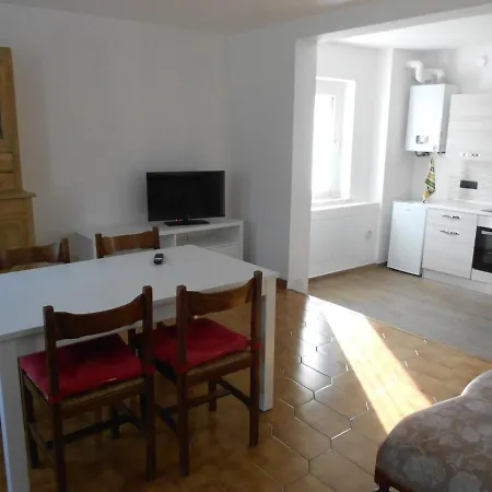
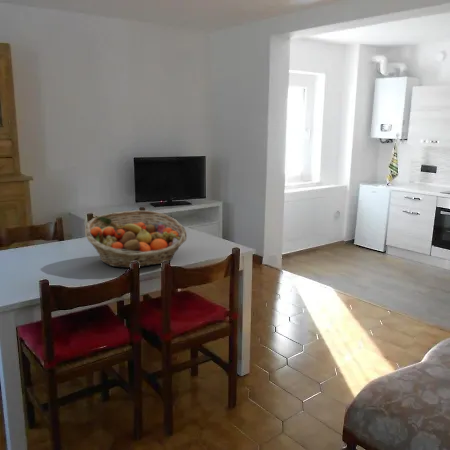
+ fruit basket (136, 238)
